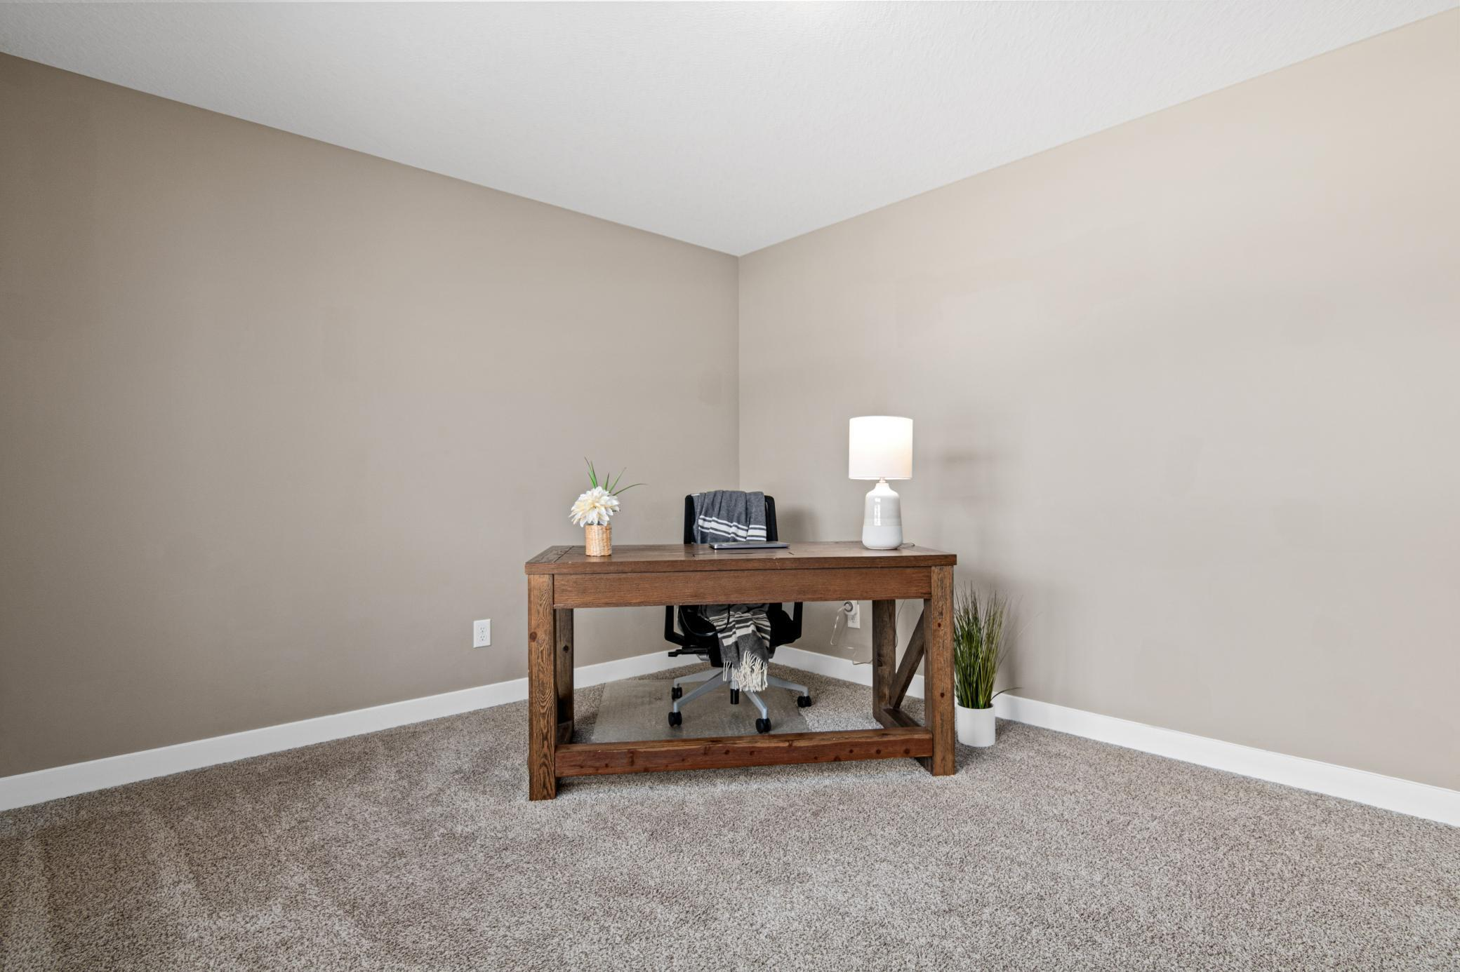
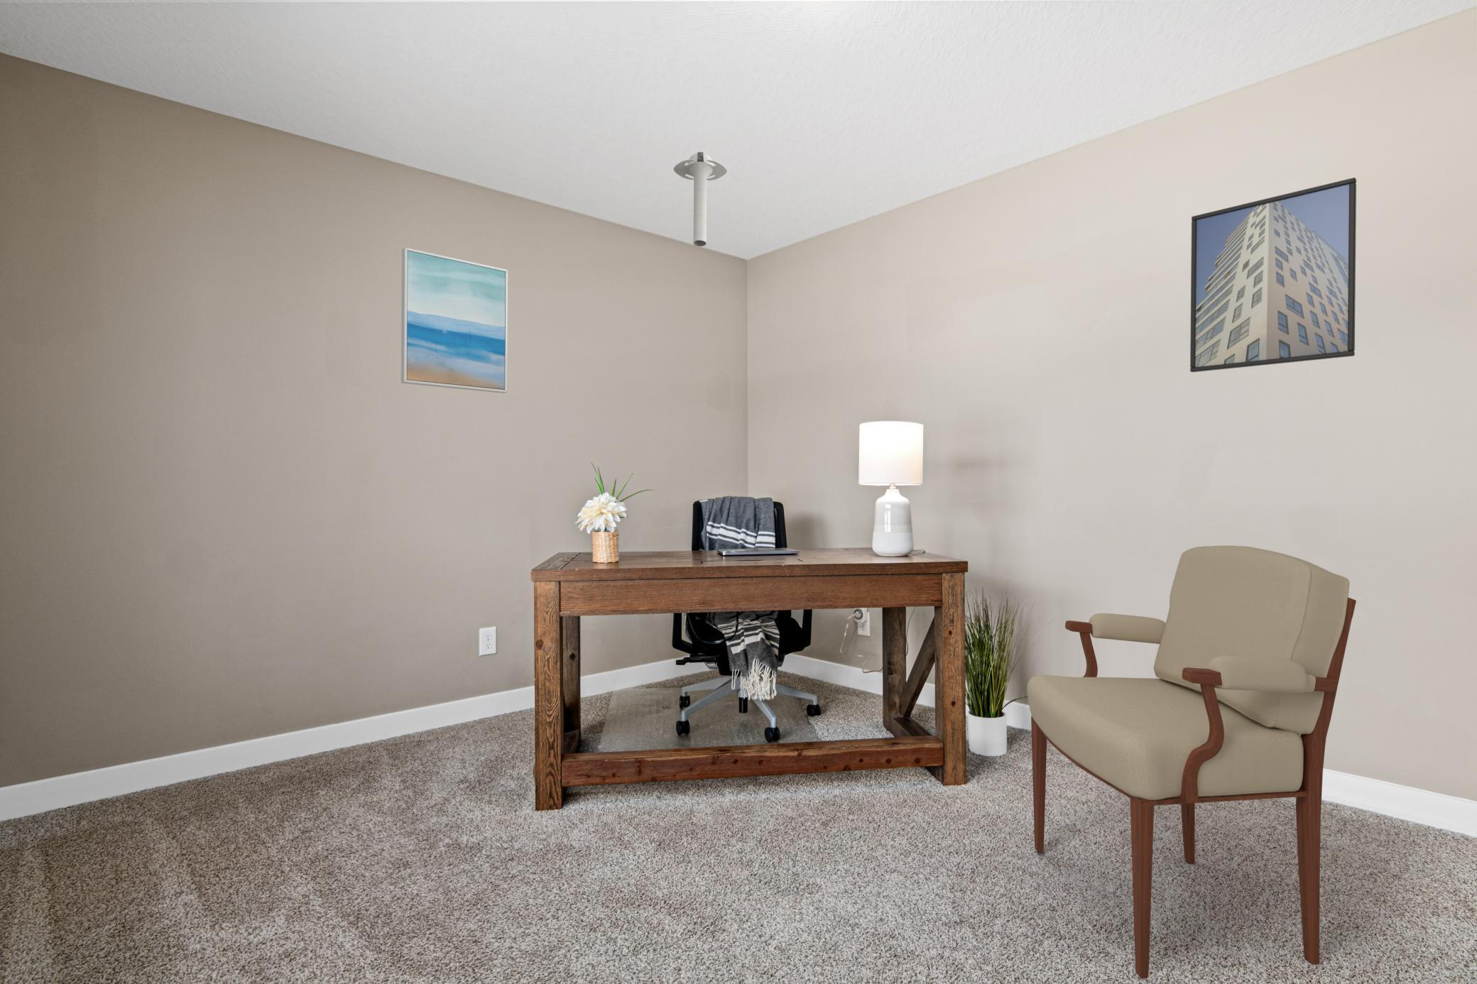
+ wall art (457, 324)
+ ceiling light (701, 200)
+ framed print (1267, 281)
+ armchair (1168, 725)
